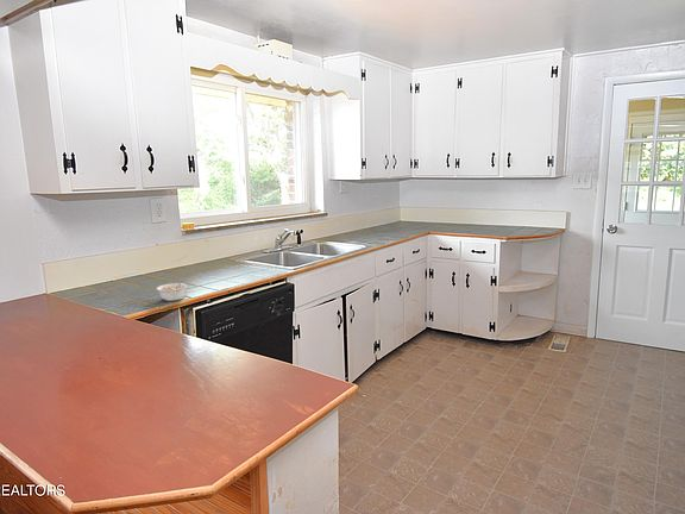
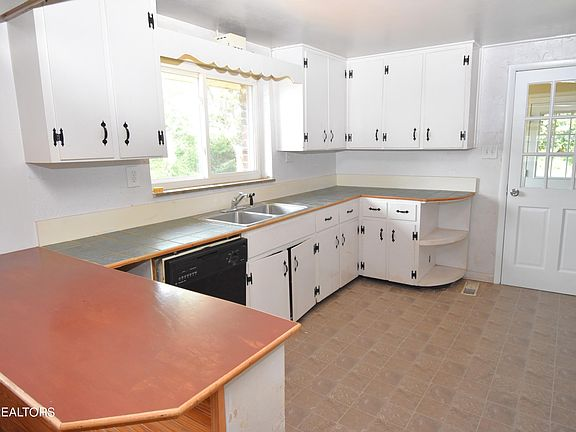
- legume (172, 290)
